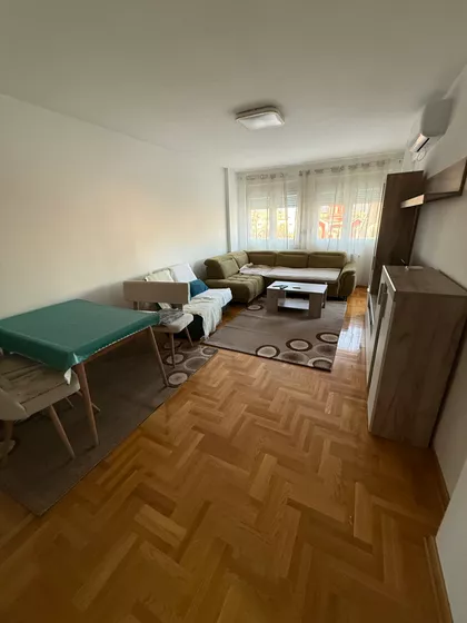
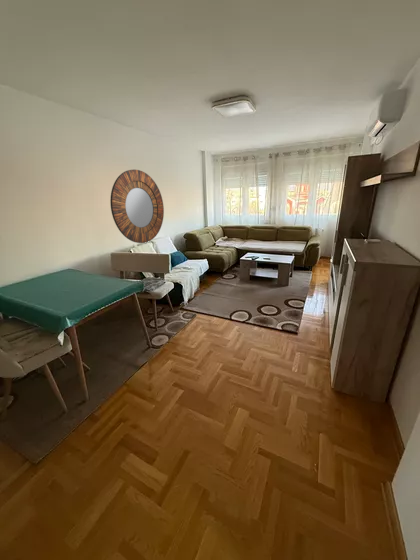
+ home mirror (140, 207)
